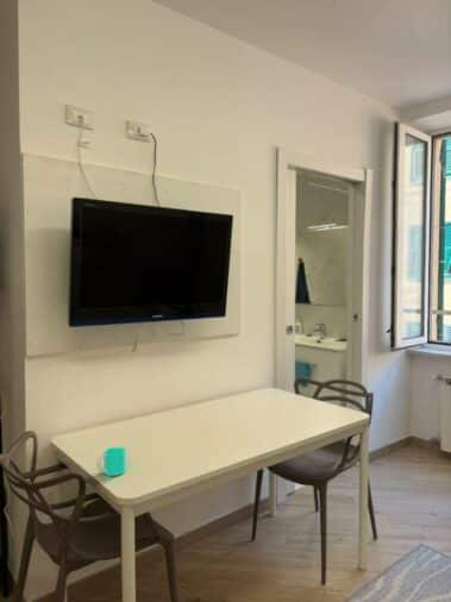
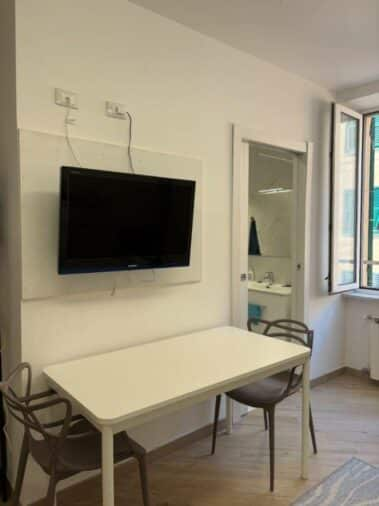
- cup (111, 462)
